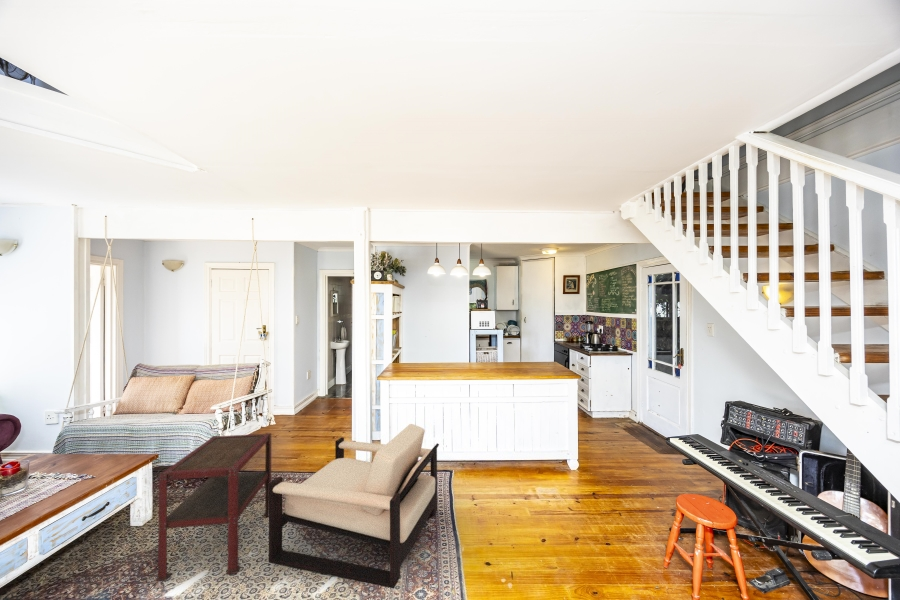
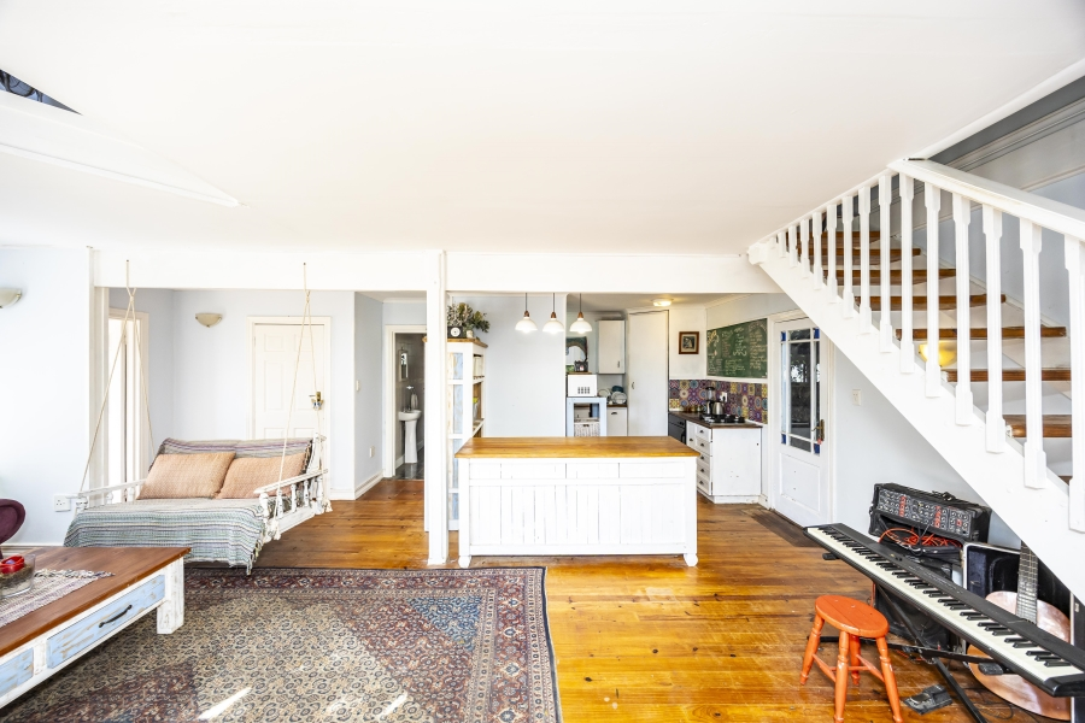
- side table (222, 496)
- armchair (367, 483)
